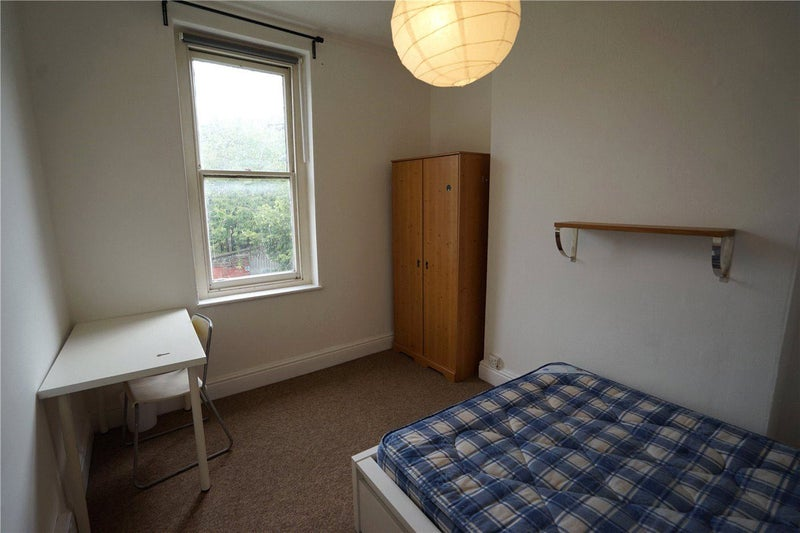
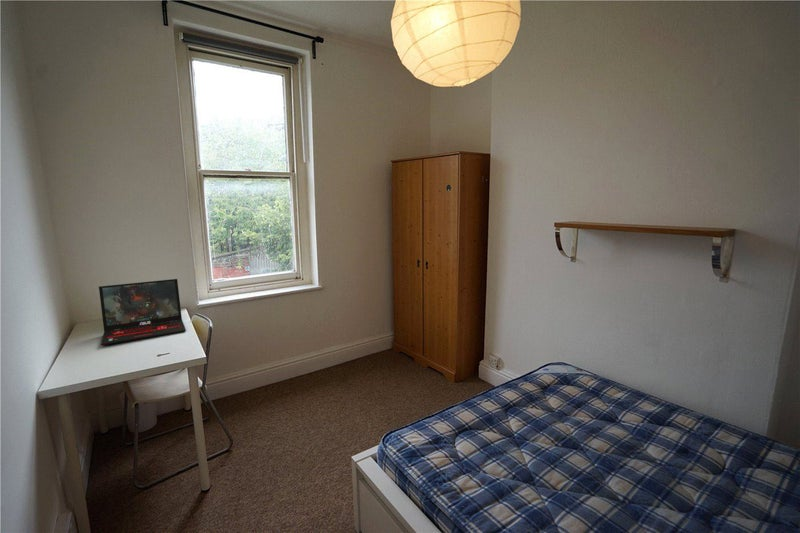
+ laptop (142, 309)
